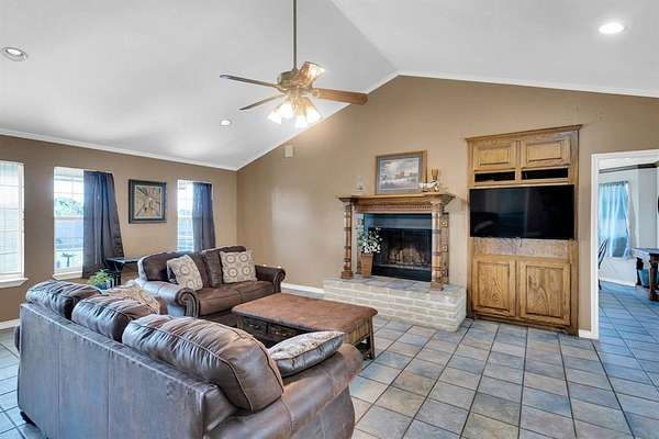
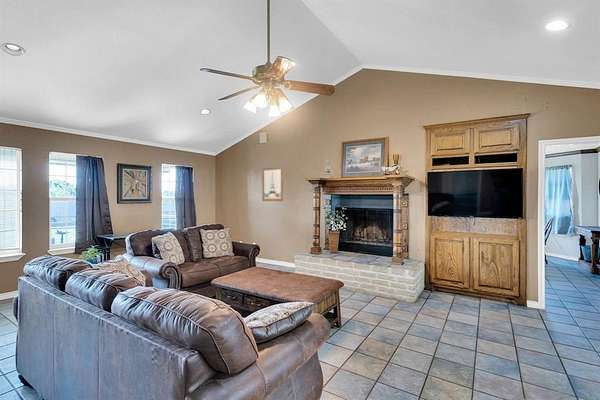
+ wall art (272, 184)
